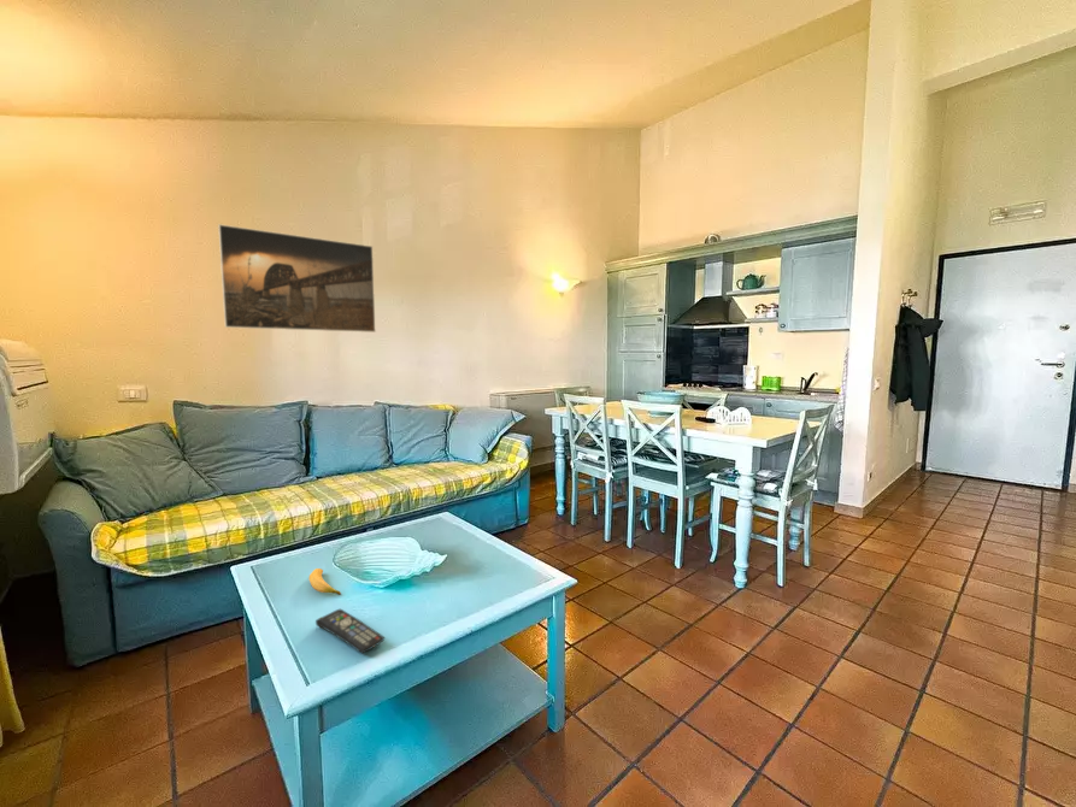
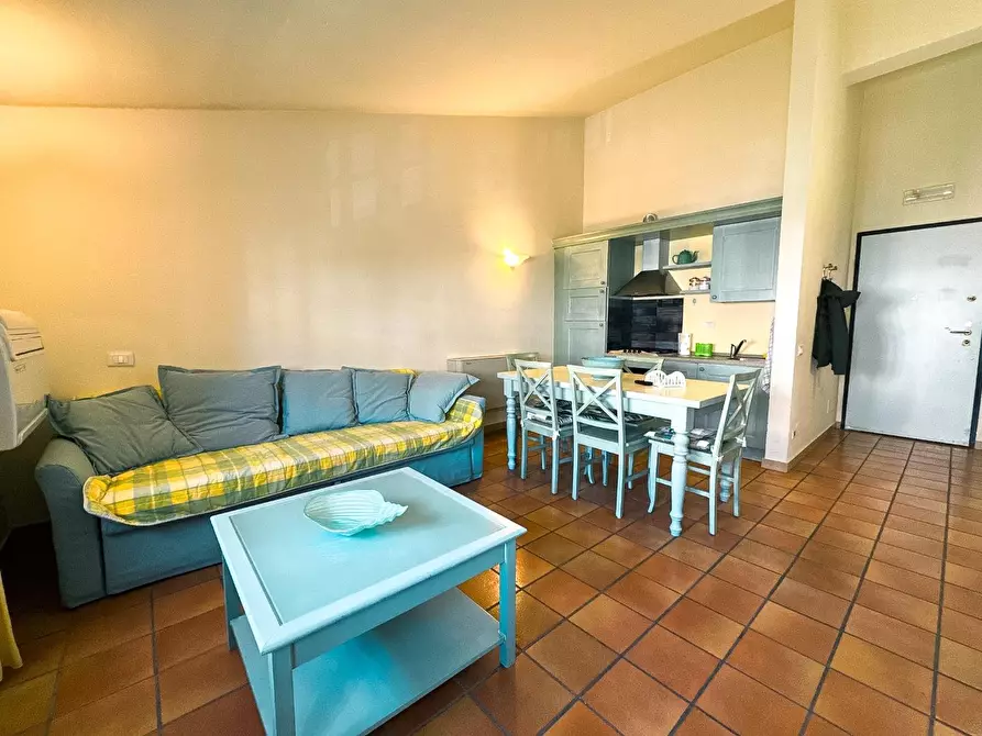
- remote control (348, 629)
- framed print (304, 283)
- banana (323, 579)
